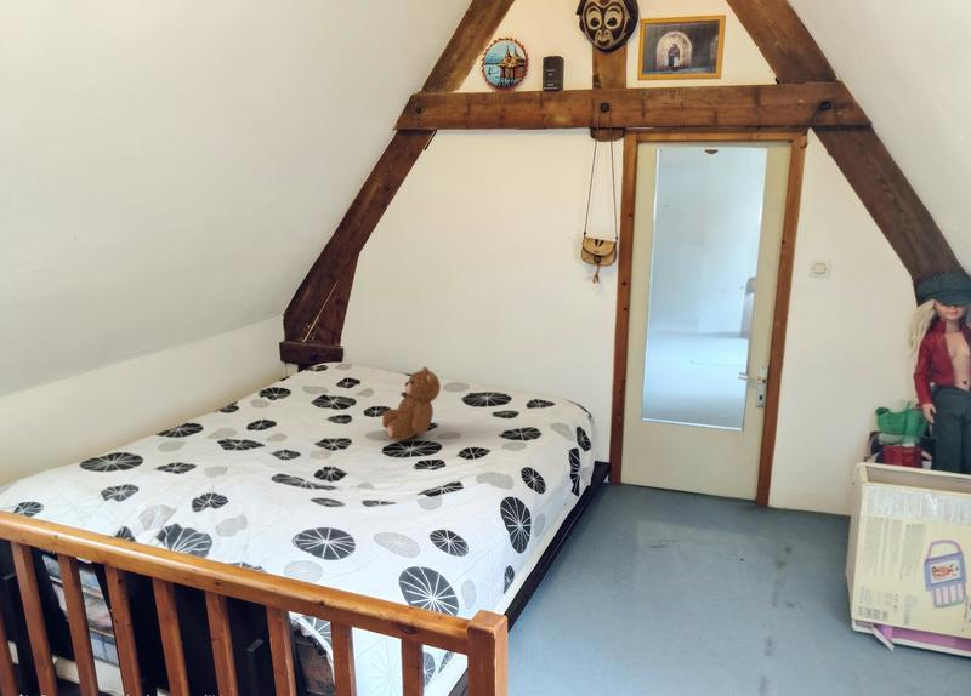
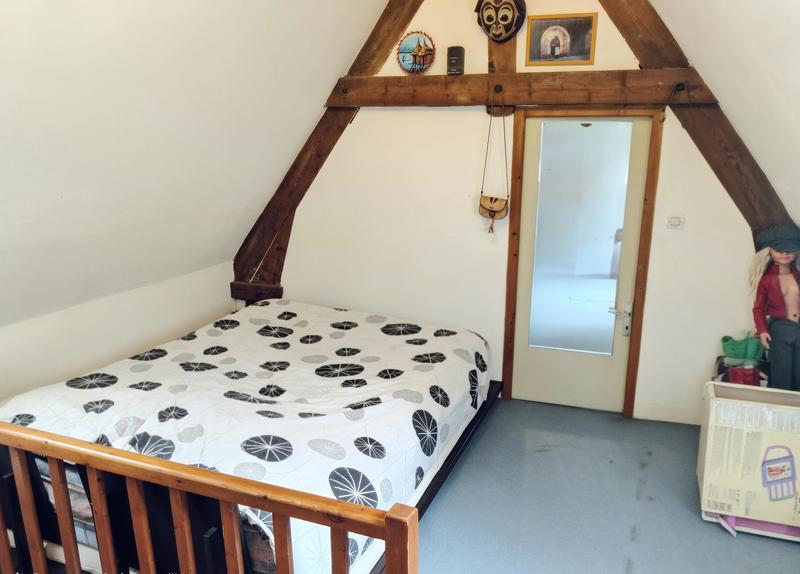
- teddy bear (411, 403)
